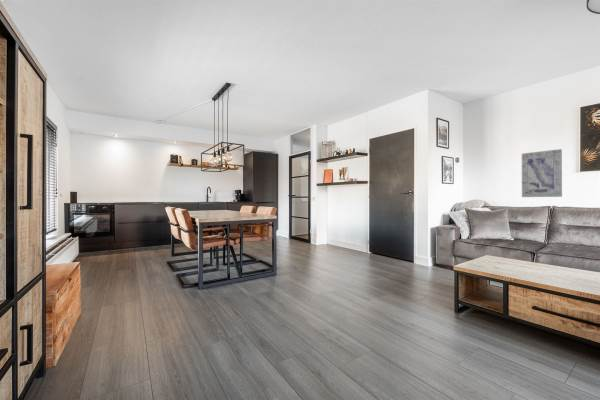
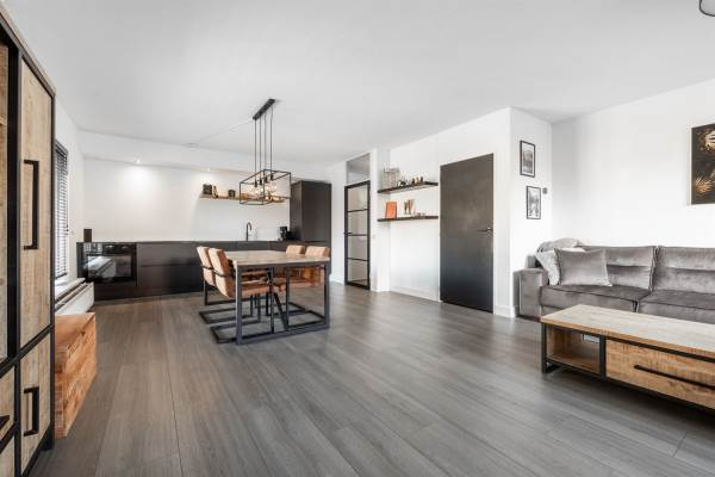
- wall art (540, 174)
